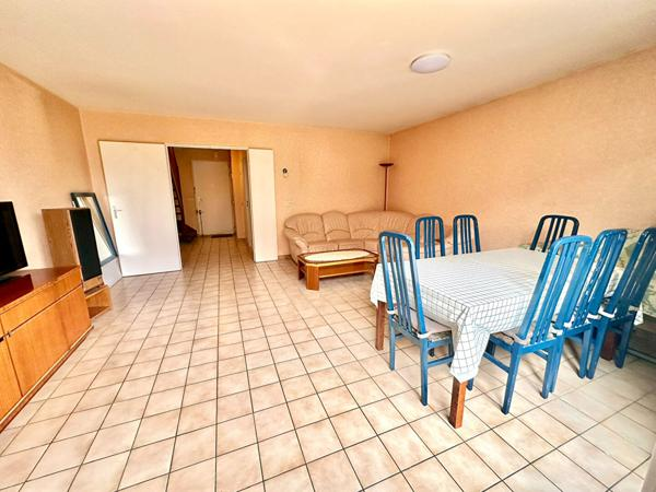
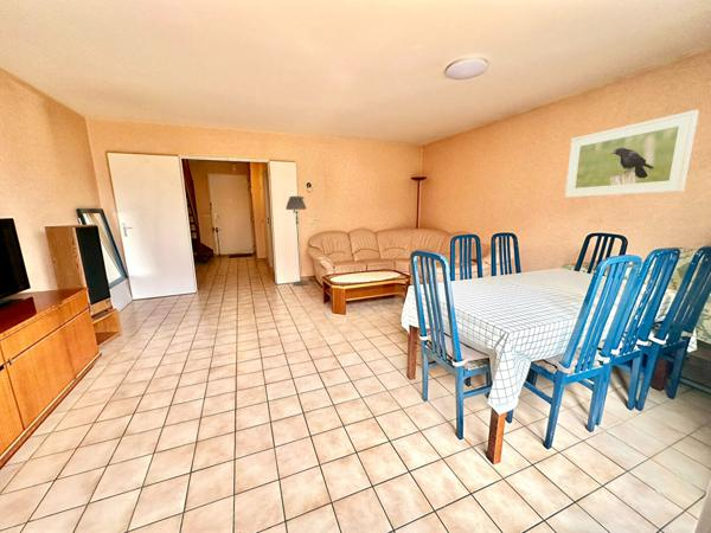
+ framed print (620, 161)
+ floor lamp (297, 240)
